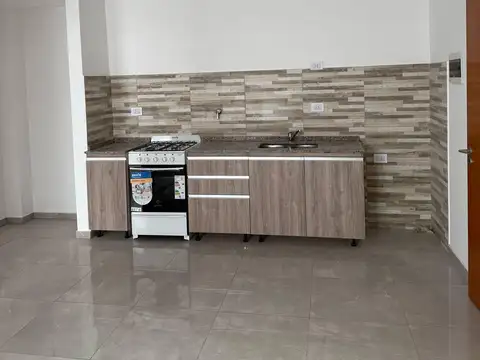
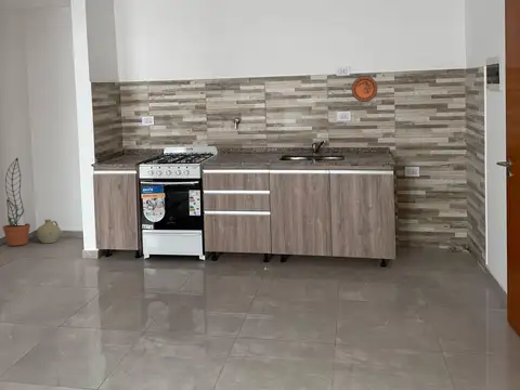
+ decorative plant (14, 200)
+ decorative plate (364, 89)
+ ceramic jug (48, 230)
